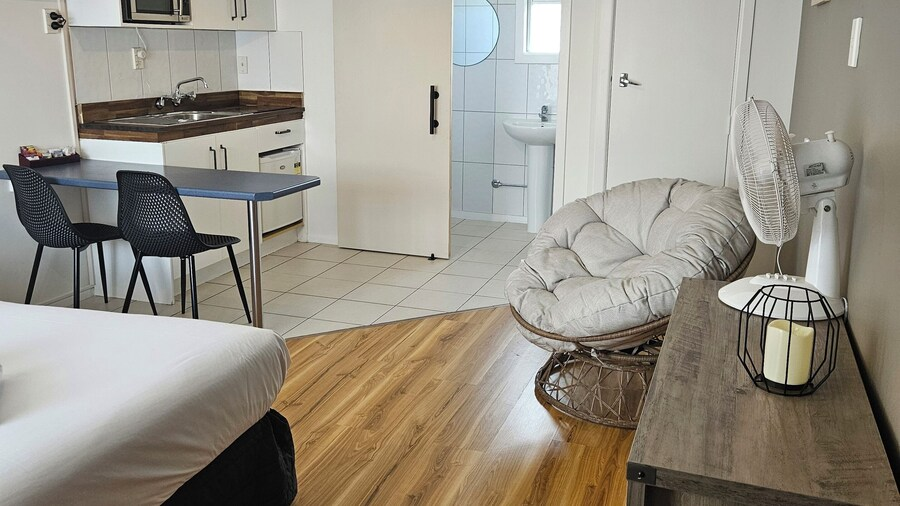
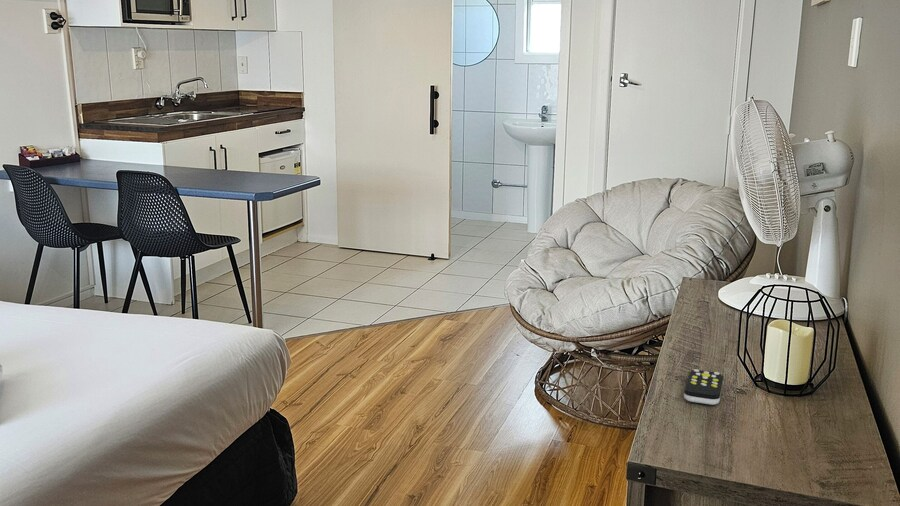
+ remote control (703, 386)
